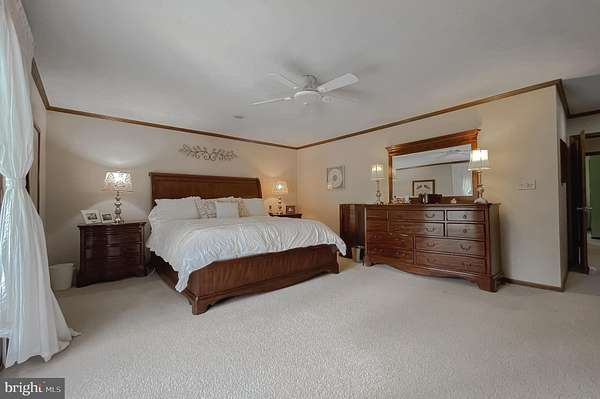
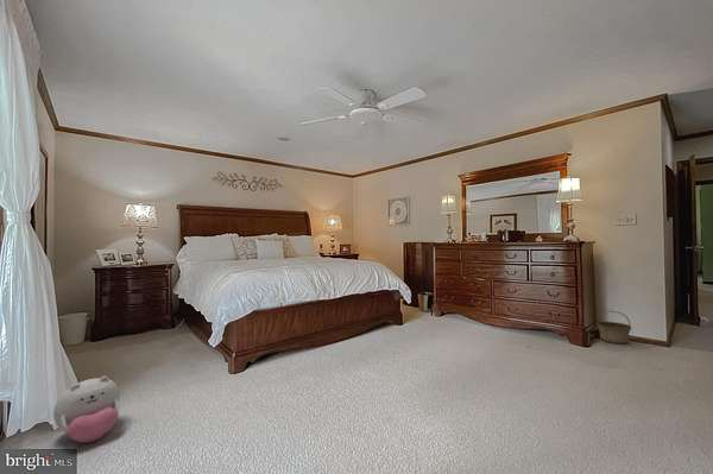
+ basket (613, 326)
+ plush toy (89, 406)
